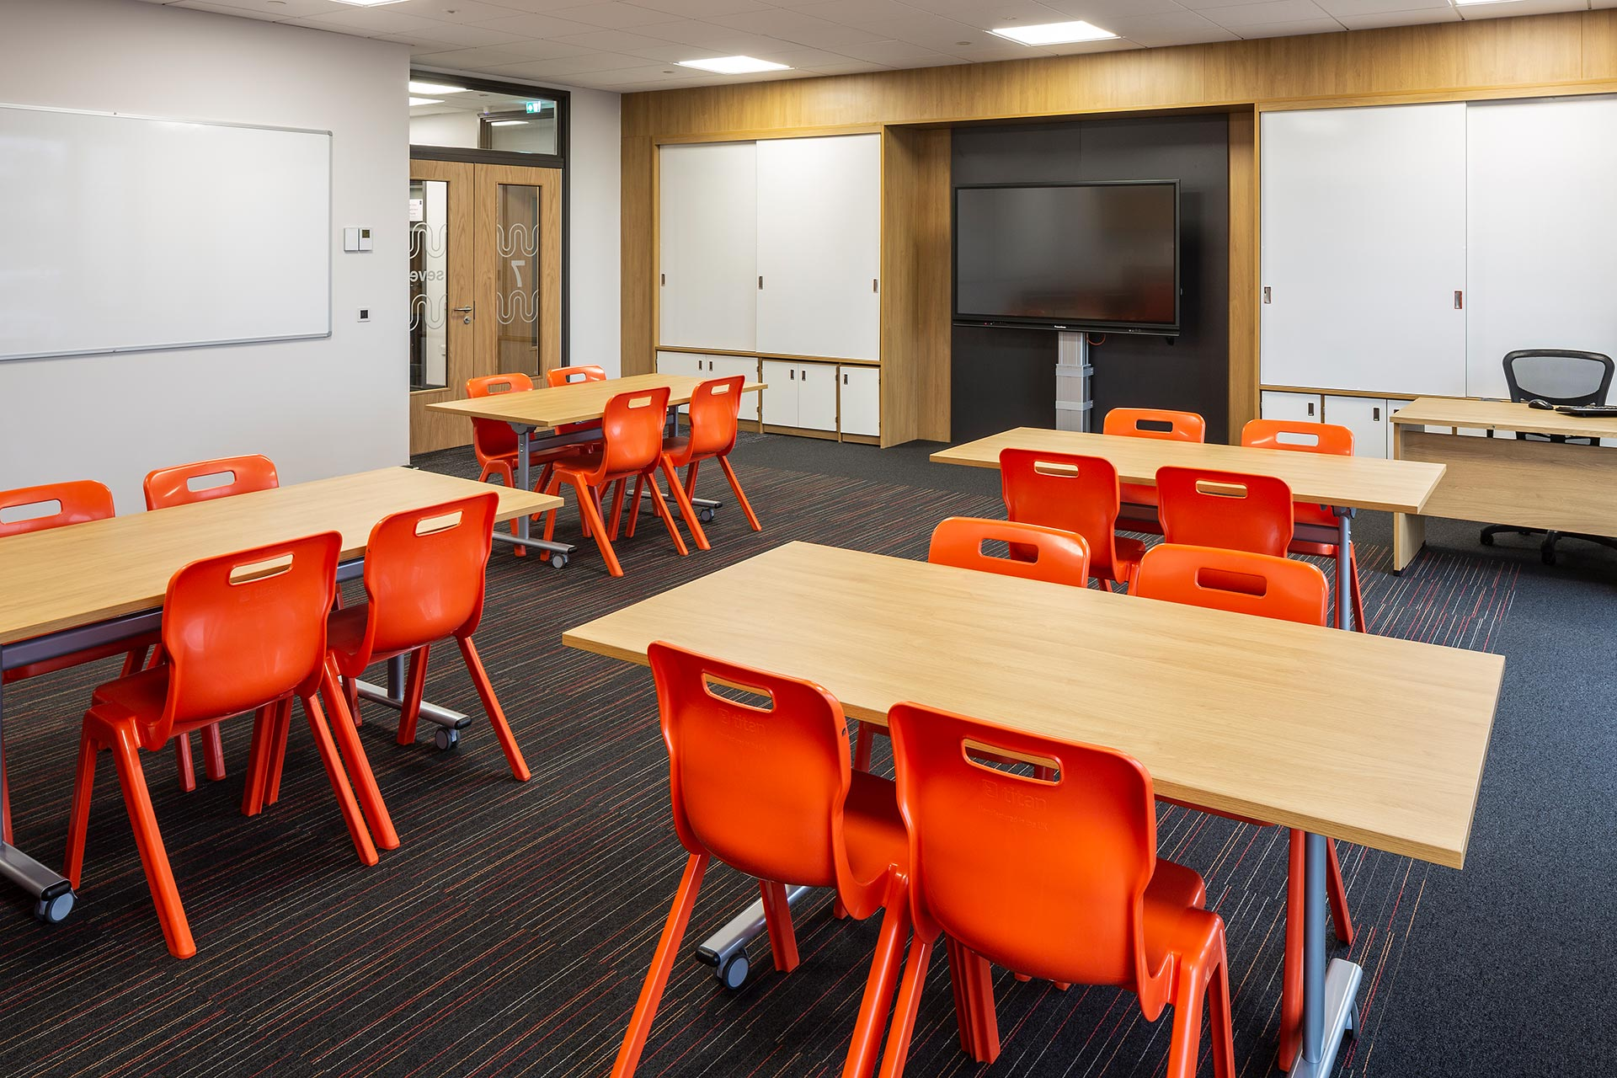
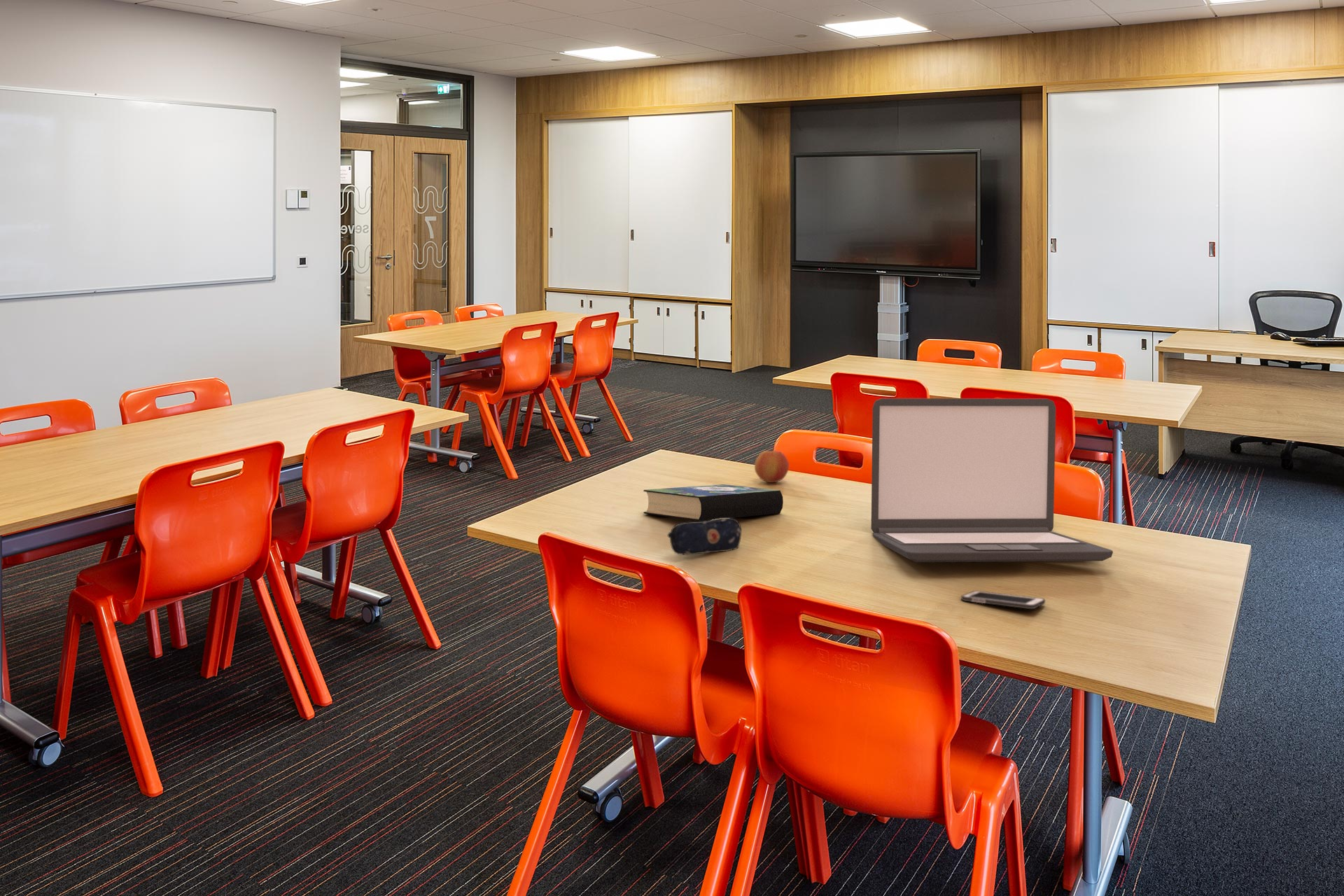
+ book (713, 501)
+ cell phone (1002, 600)
+ laptop (986, 475)
+ pencil case (706, 536)
+ apple (771, 465)
